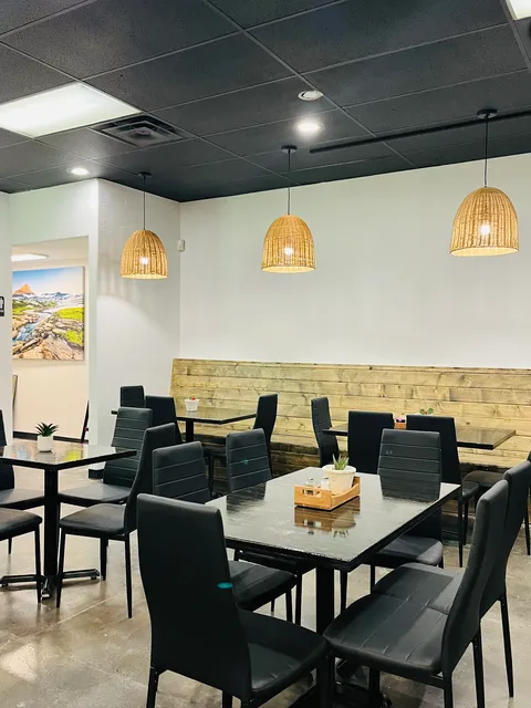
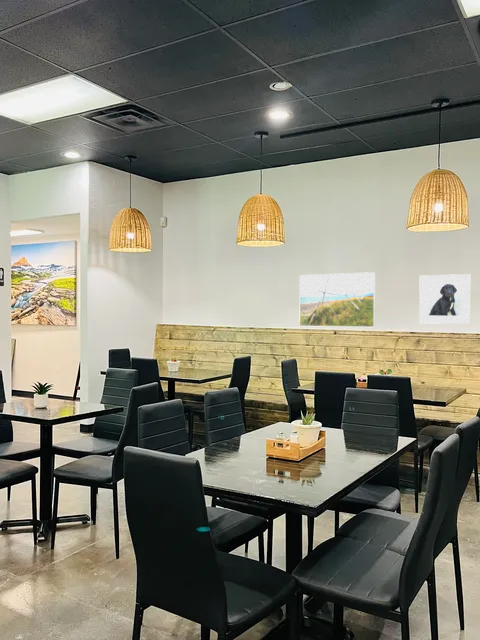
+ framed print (444, 299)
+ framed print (336, 300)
